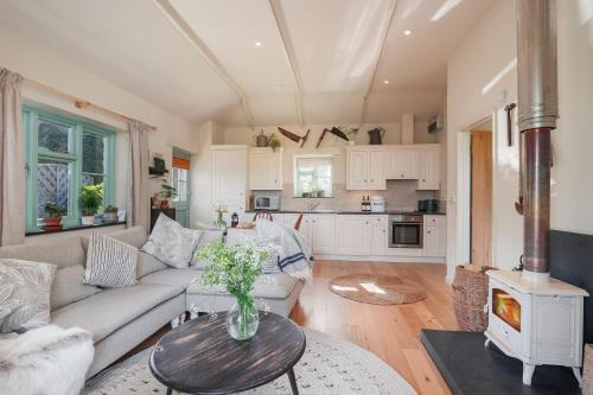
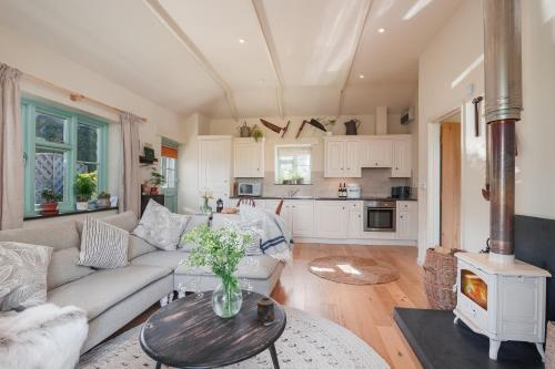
+ candle (268, 309)
